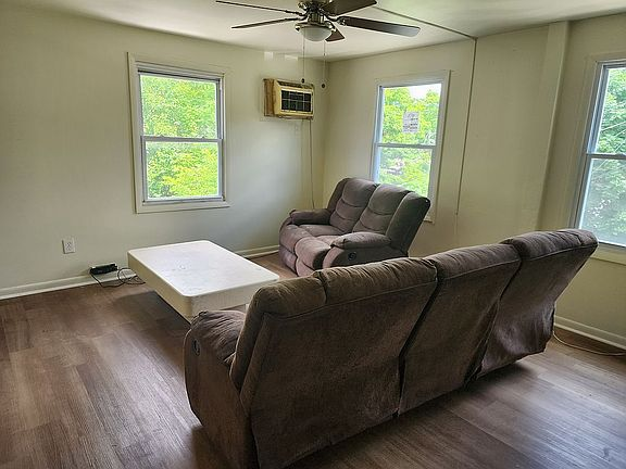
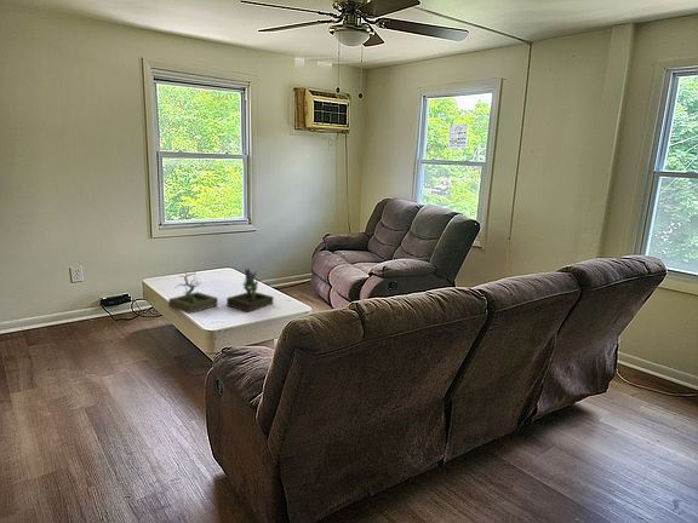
+ plant (217, 298)
